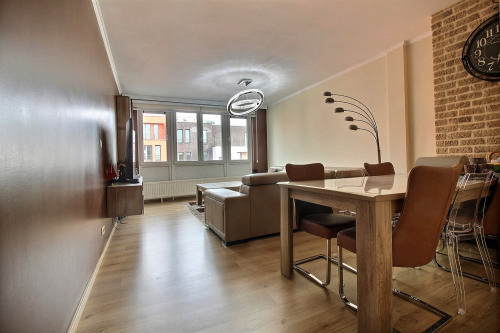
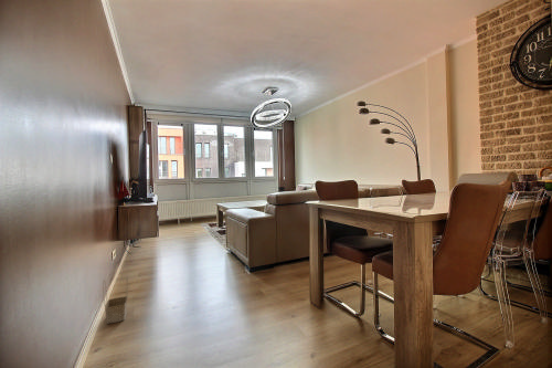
+ basket (116, 298)
